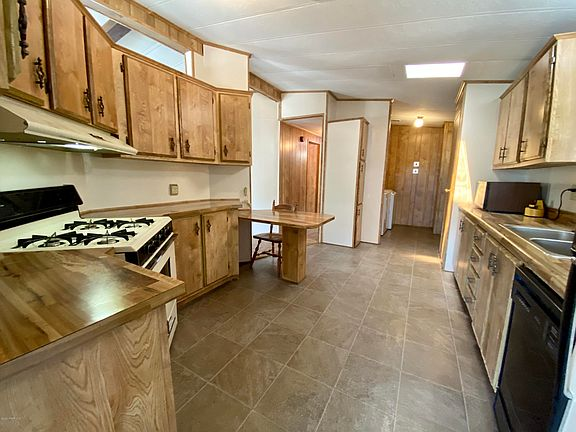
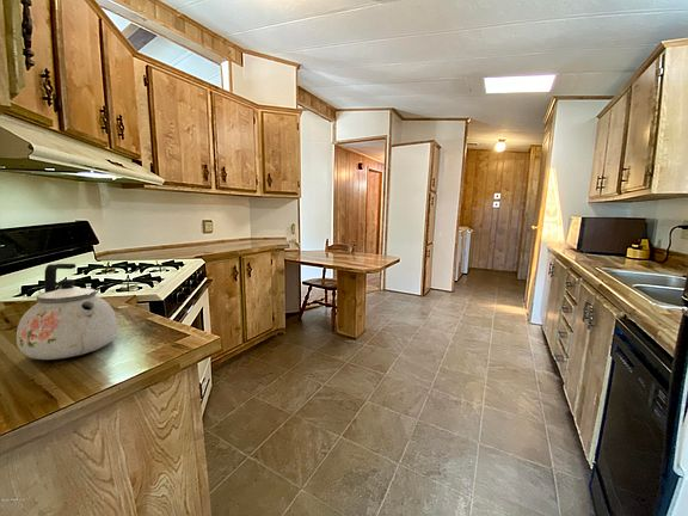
+ kettle (69, 307)
